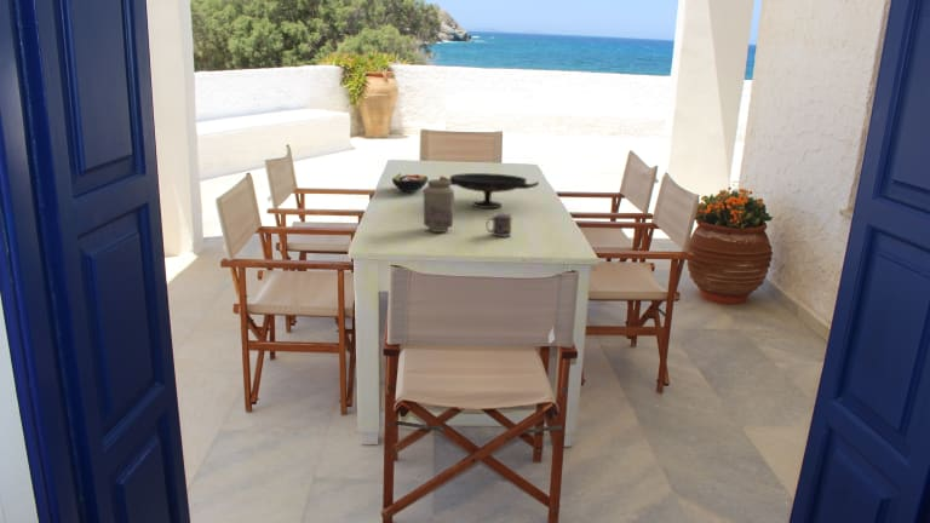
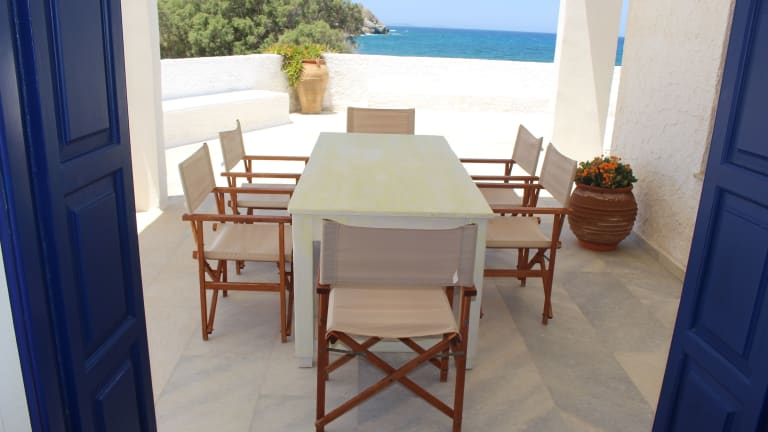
- cup (498, 224)
- vase (438, 205)
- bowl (409, 183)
- decorative bowl (488, 190)
